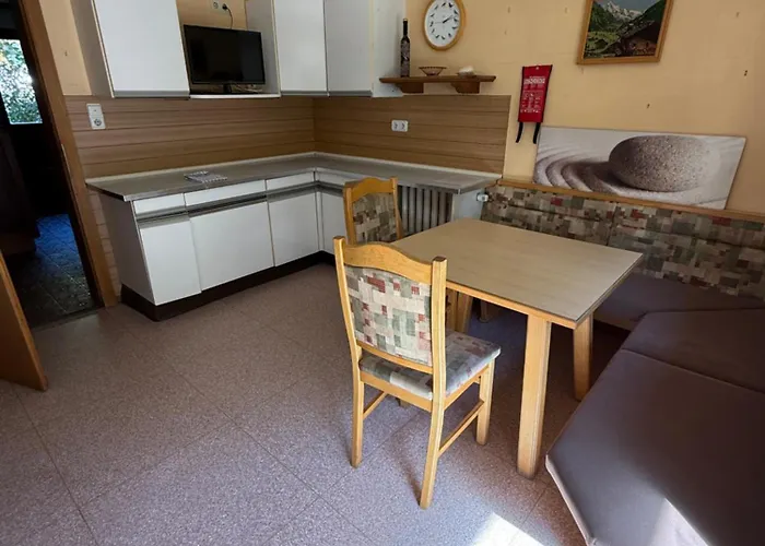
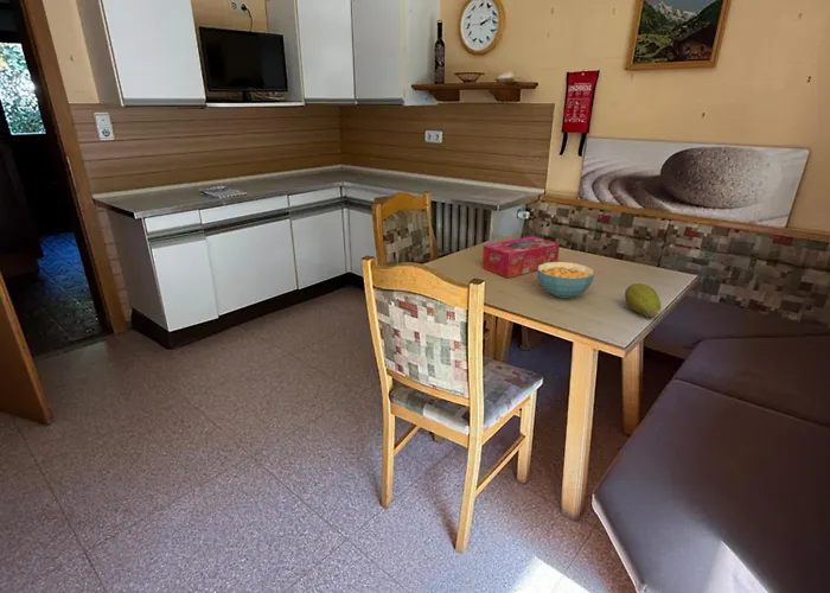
+ cereal bowl (563, 282)
+ tissue box (521, 255)
+ fruit (644, 299)
